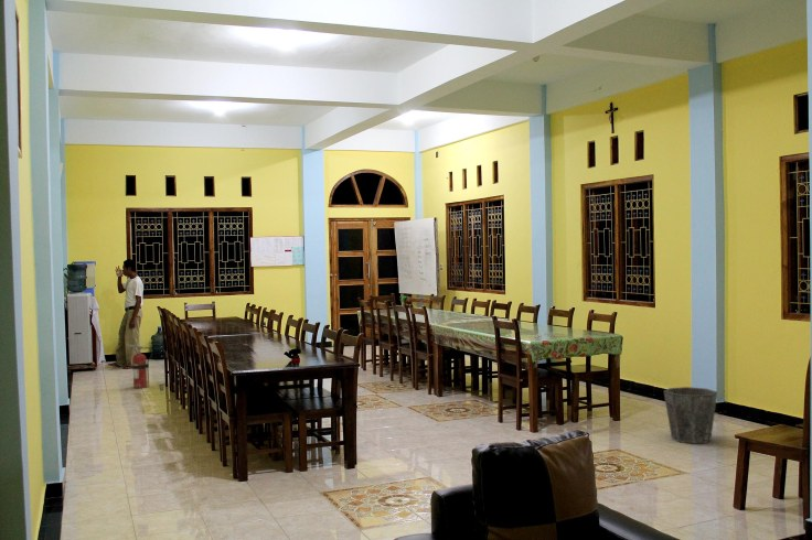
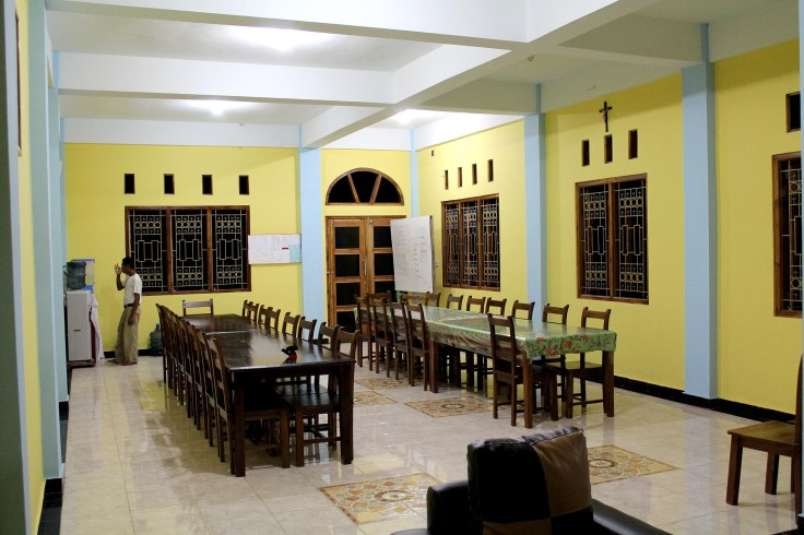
- fire extinguisher (139, 365)
- waste bin (691, 414)
